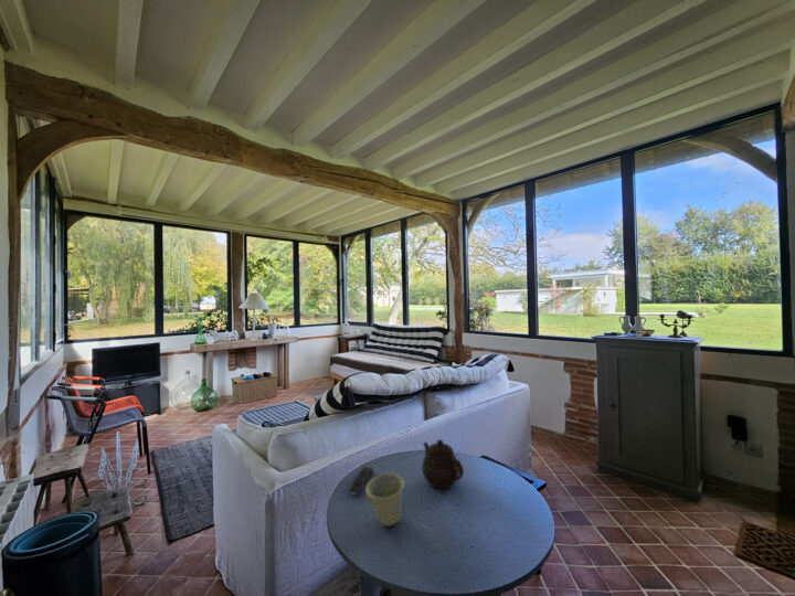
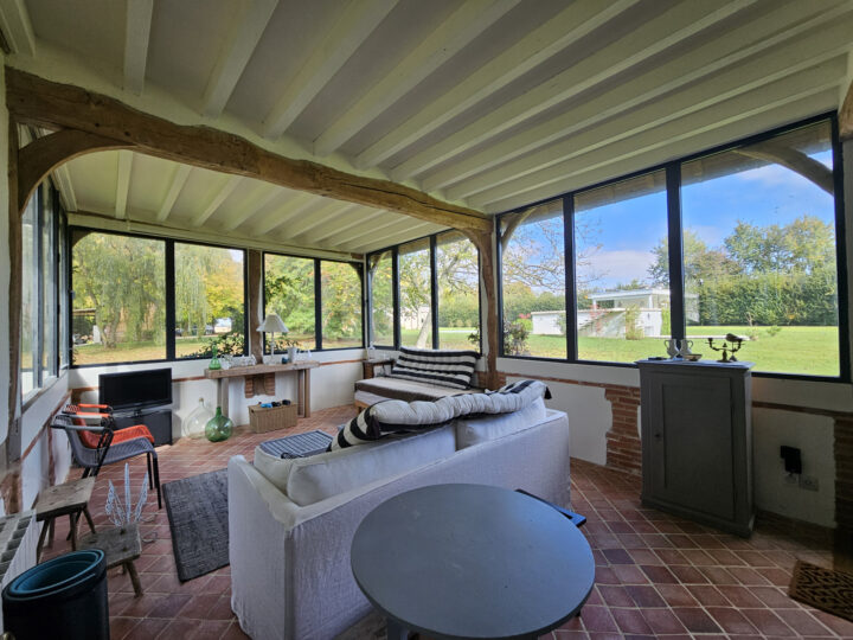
- cup (385, 502)
- remote control (361, 479)
- teapot (442, 461)
